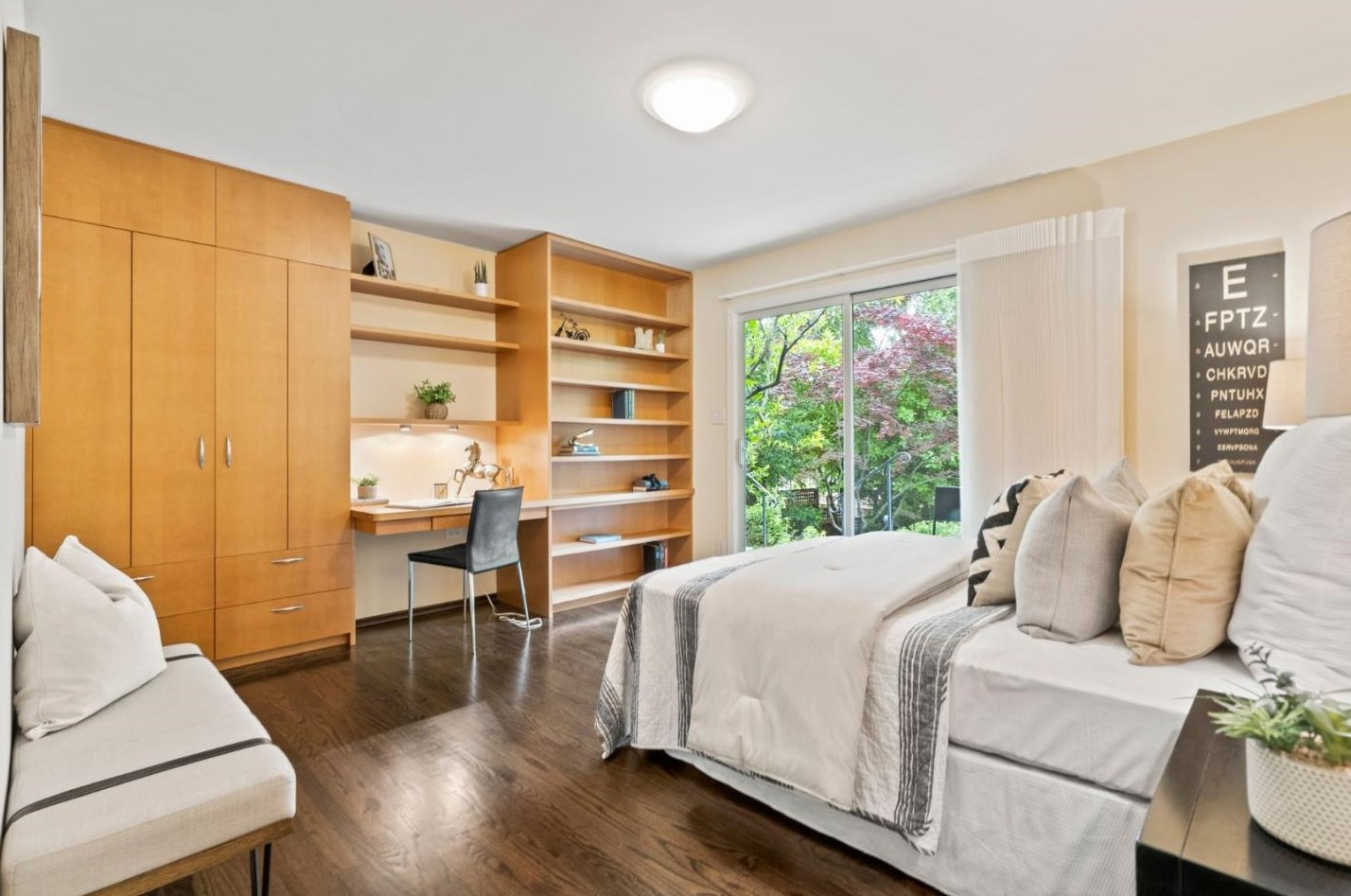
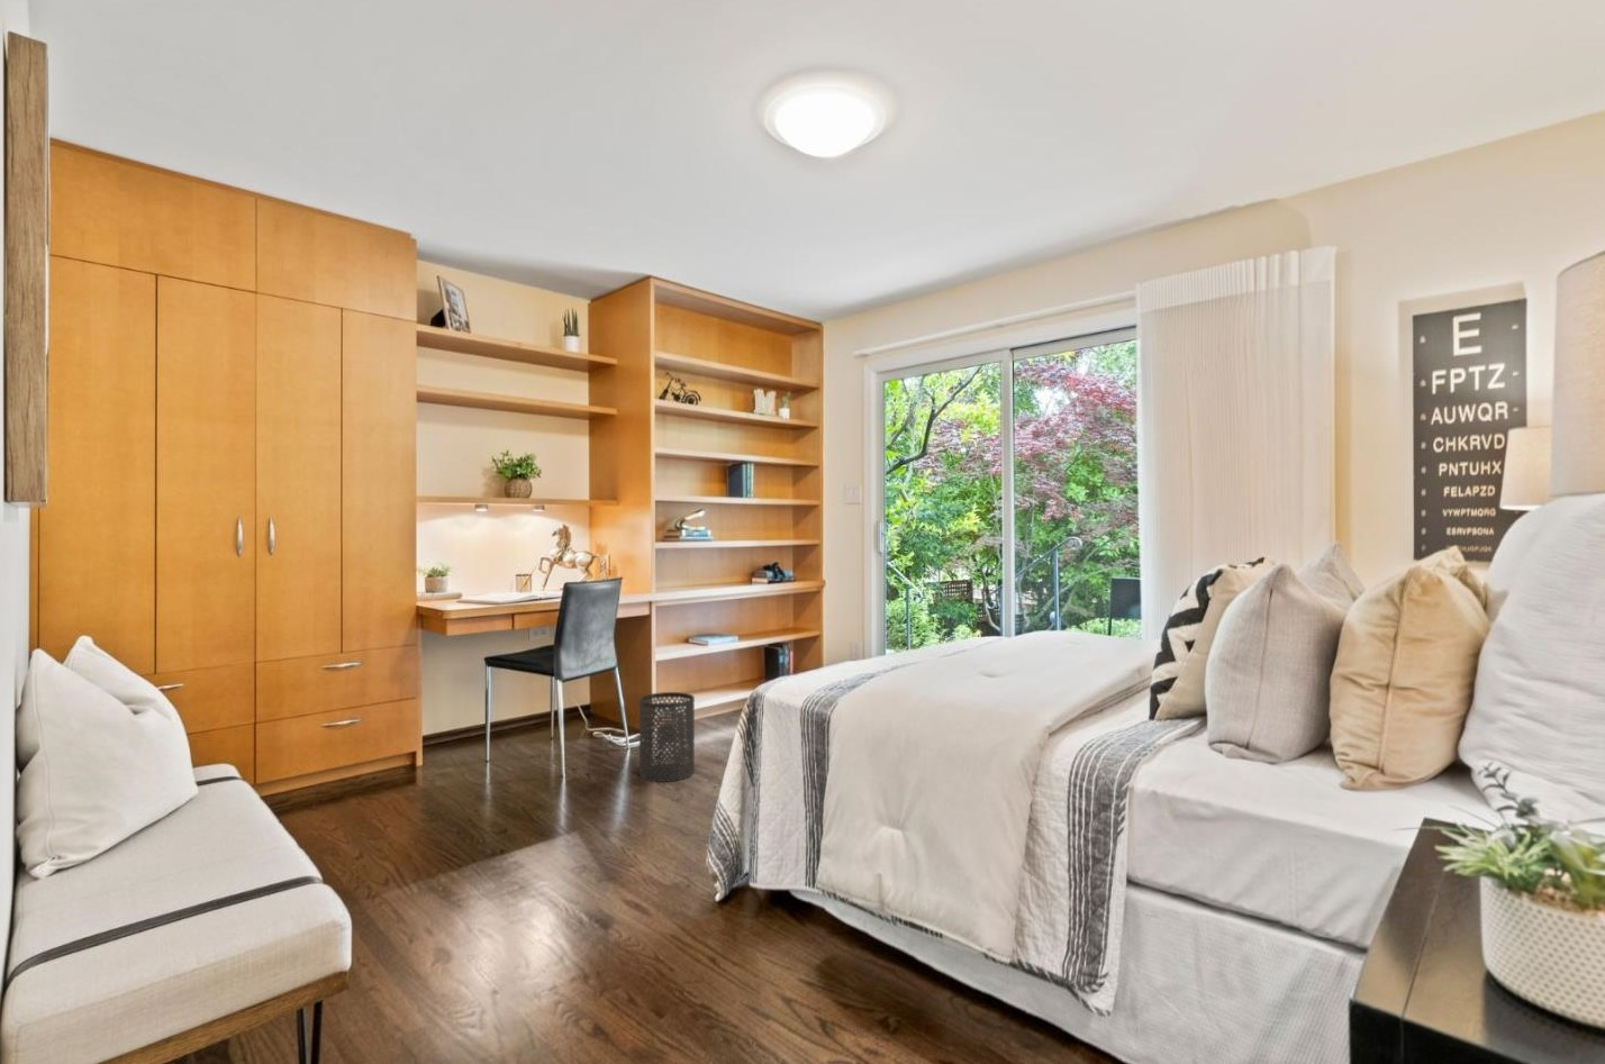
+ trash can (666, 735)
